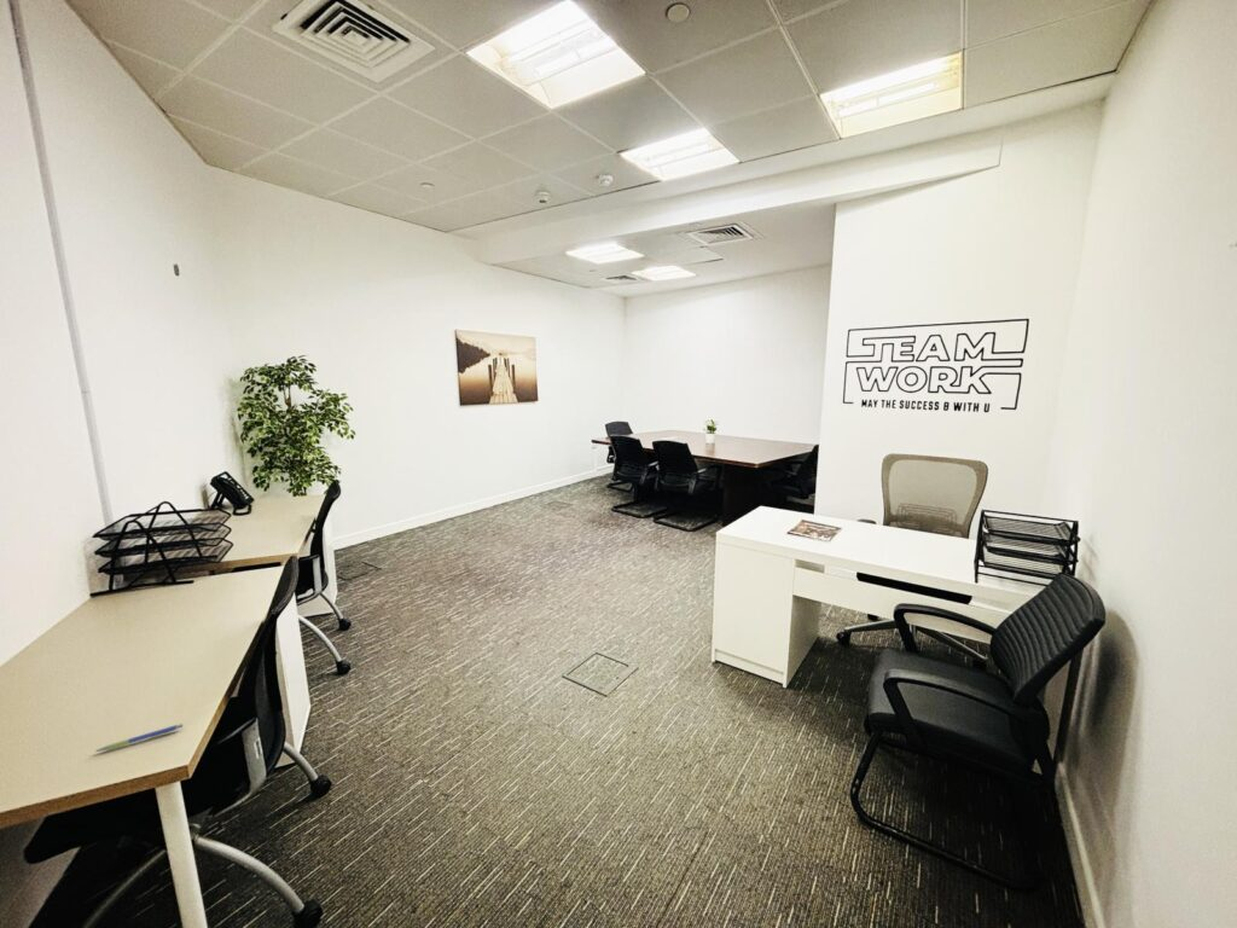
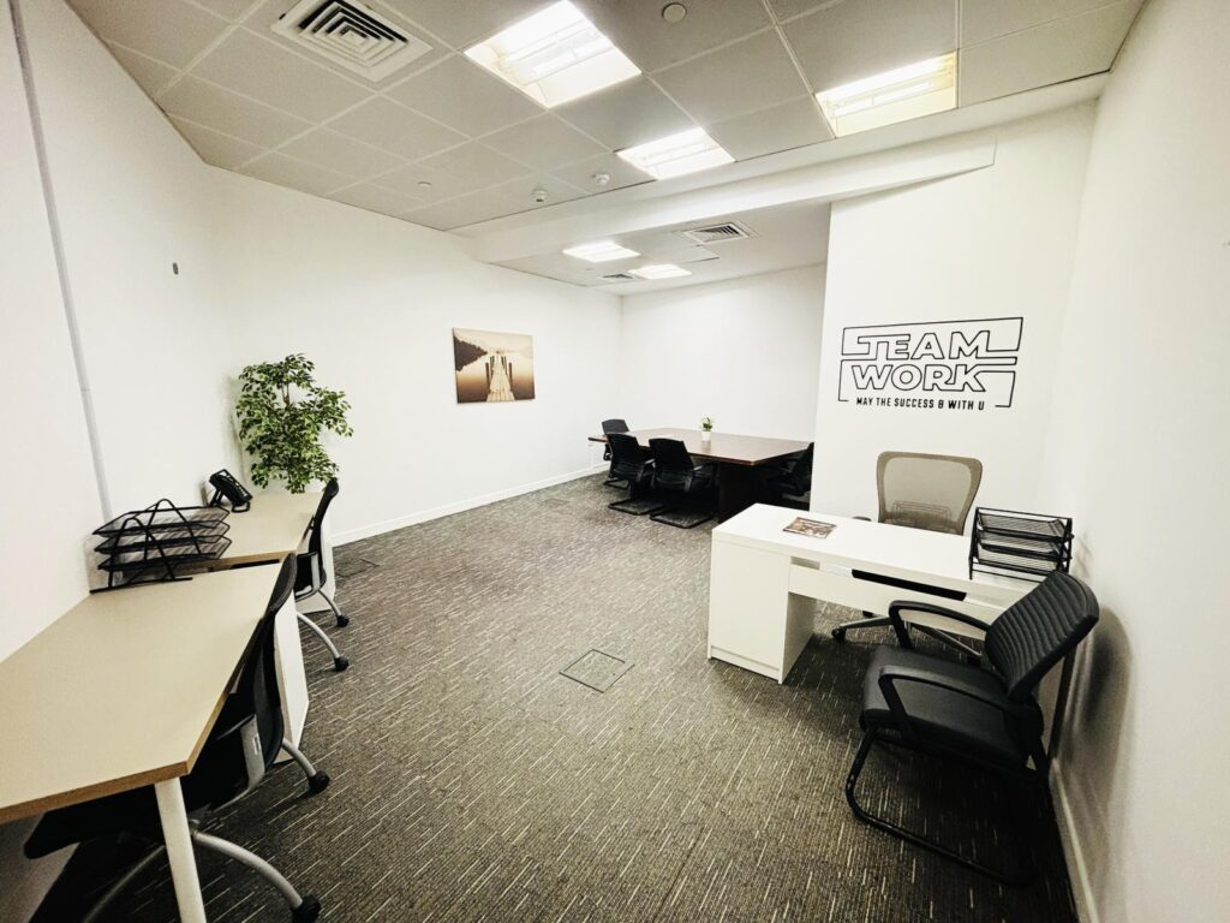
- pen (140, 737)
